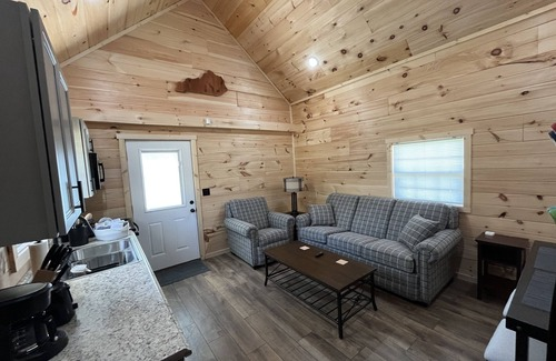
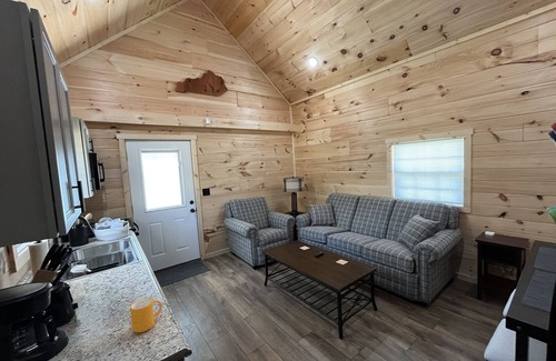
+ mug (147, 313)
